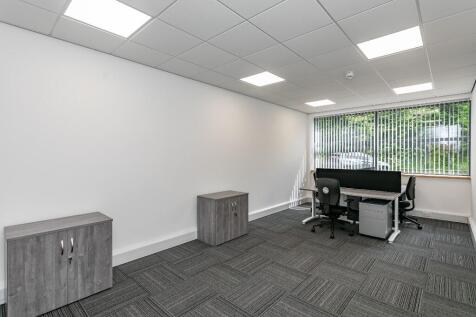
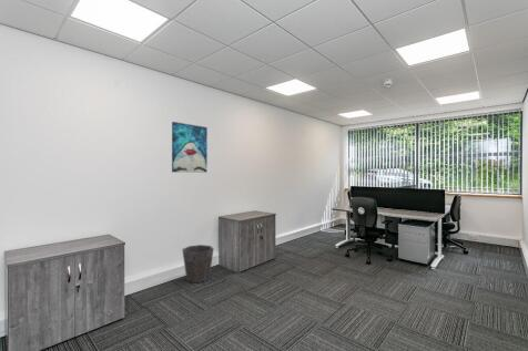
+ waste bin (197, 264)
+ wall art (190, 148)
